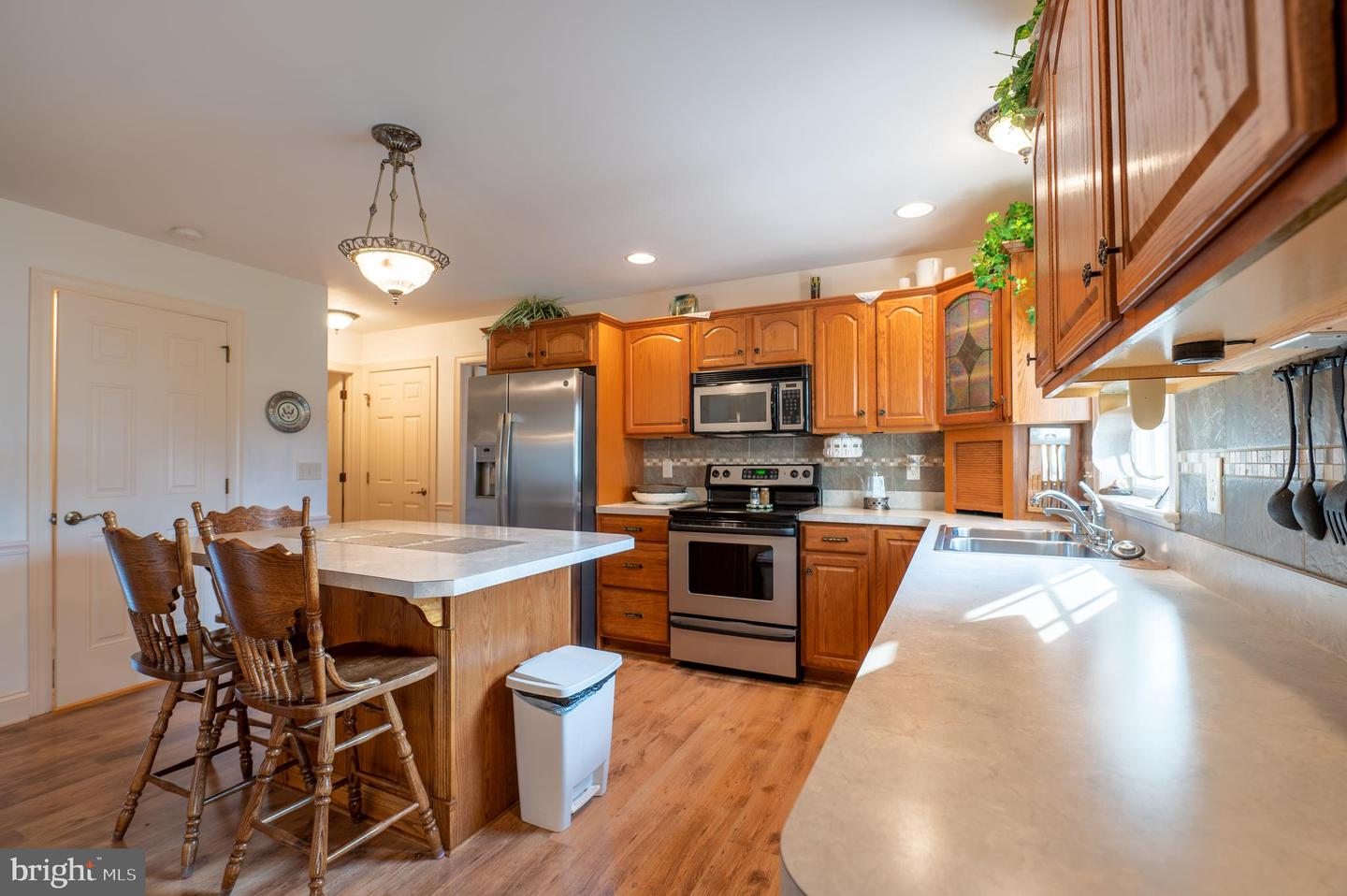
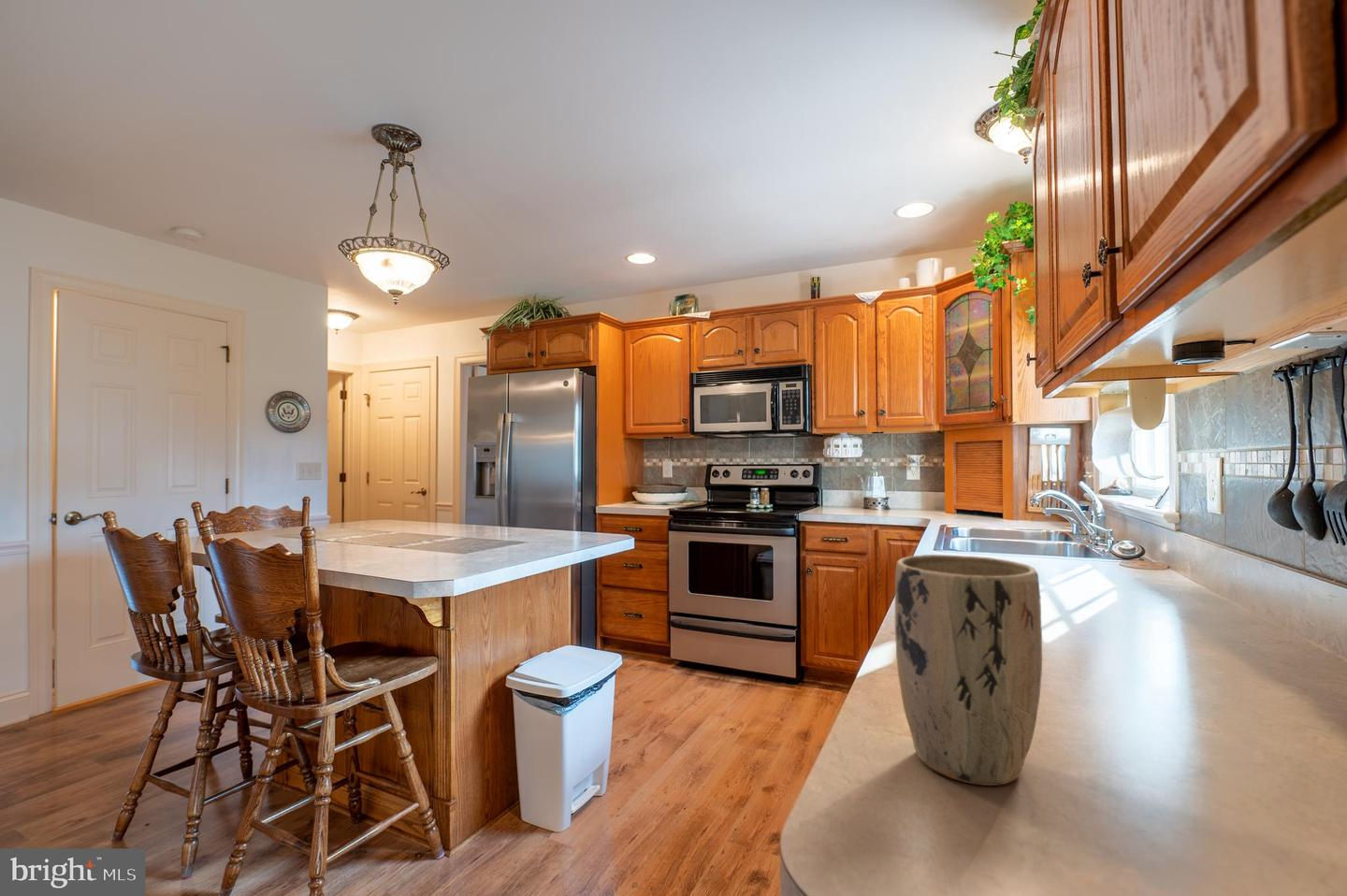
+ plant pot (964, 662)
